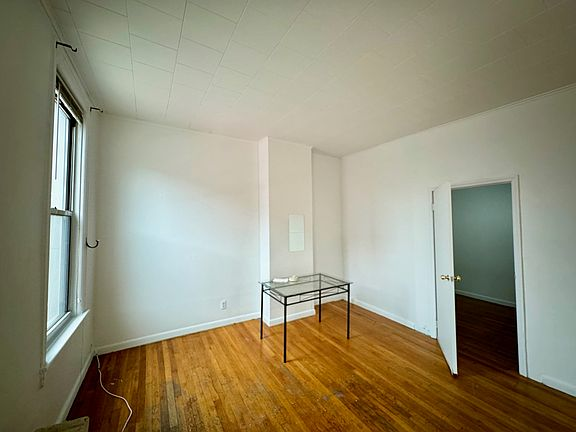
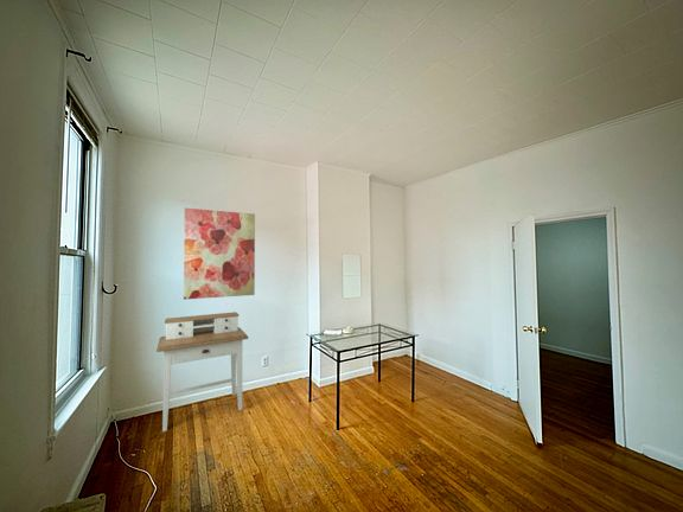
+ desk (204, 358)
+ wall art (221, 254)
